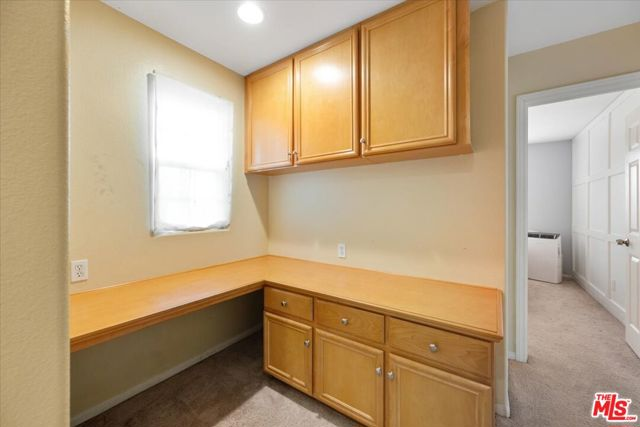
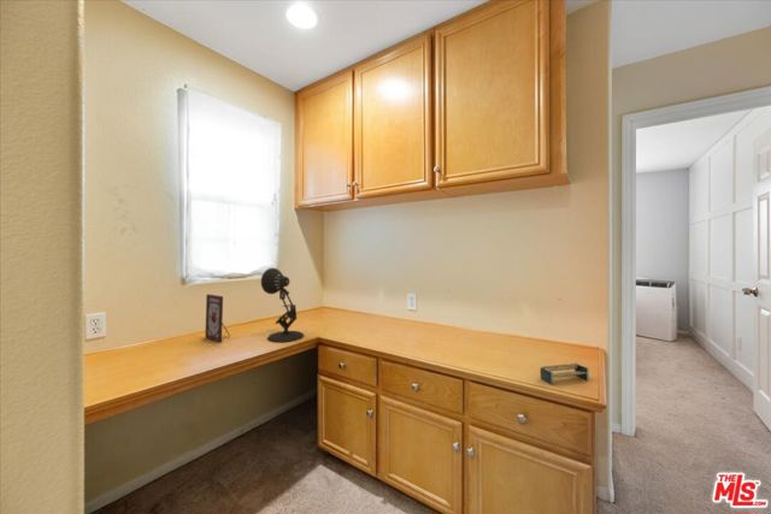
+ picture frame (220, 315)
+ shelf (564, 372)
+ desk lamp (284, 302)
